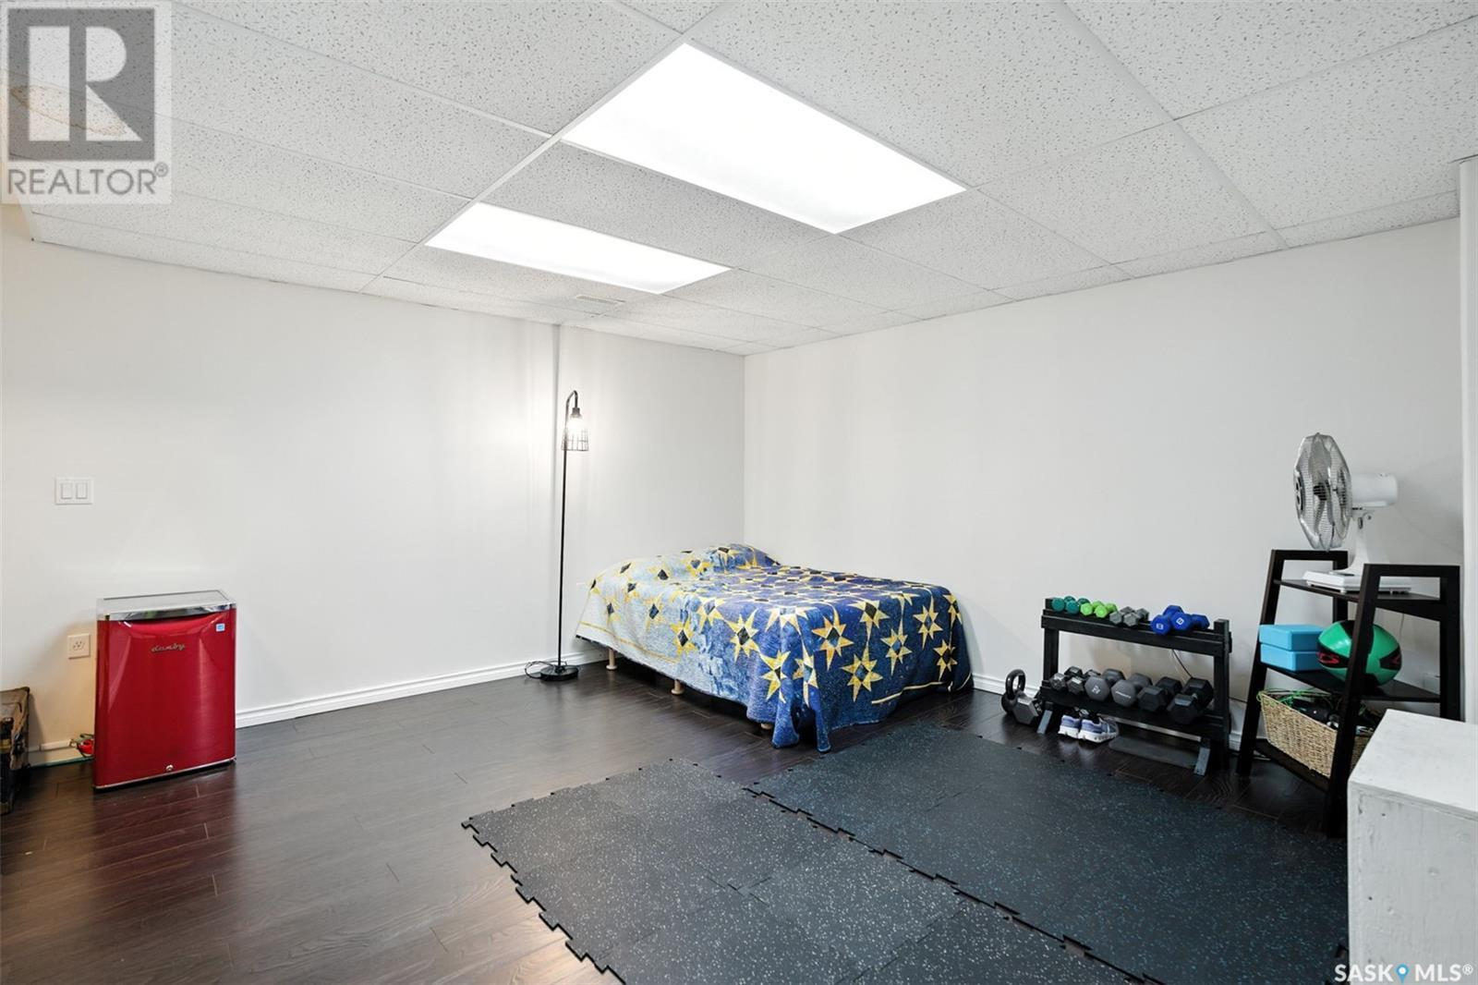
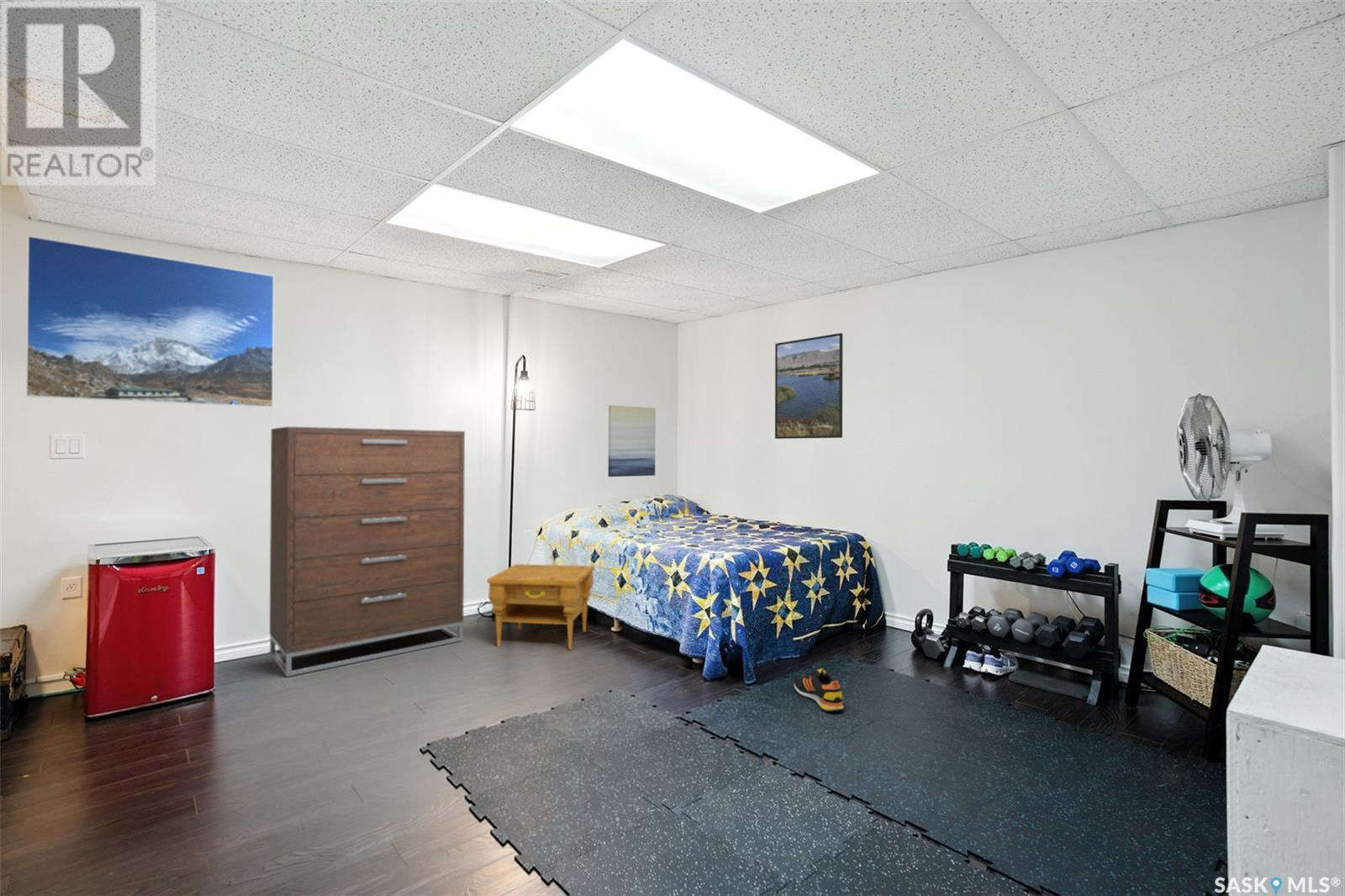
+ wall art (632, 441)
+ dresser (371, 539)
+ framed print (162, 329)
+ shoe (817, 683)
+ nightstand (543, 605)
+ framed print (807, 388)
